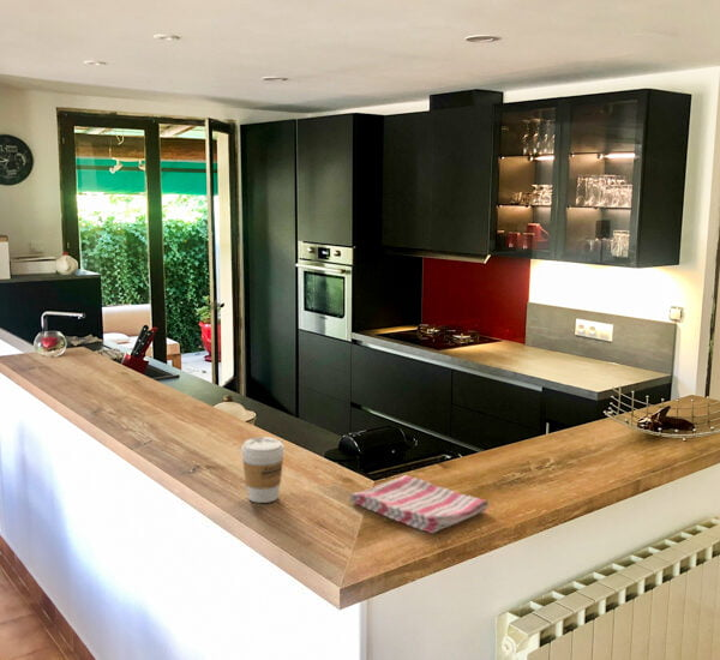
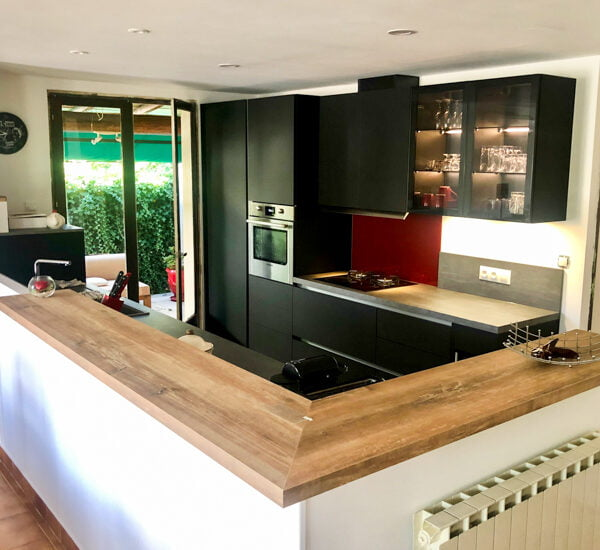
- dish towel (418, 498)
- coffee cup (263, 469)
